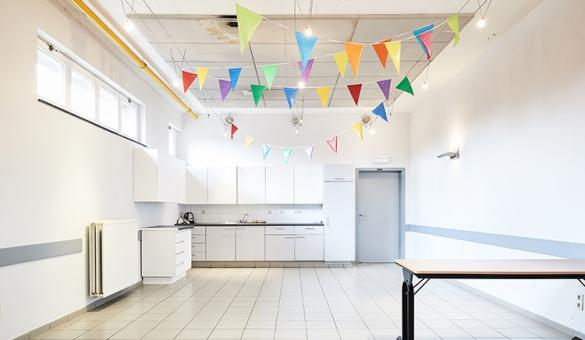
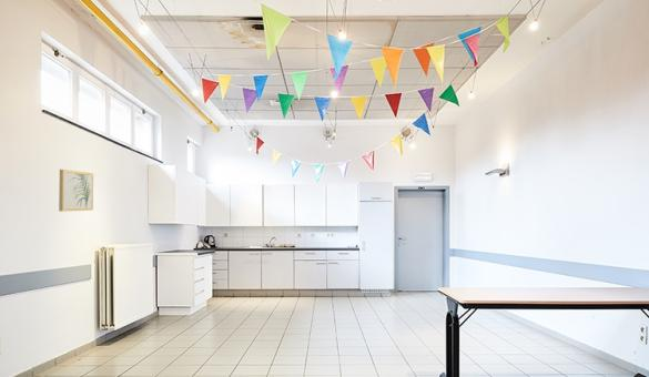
+ wall art (77, 191)
